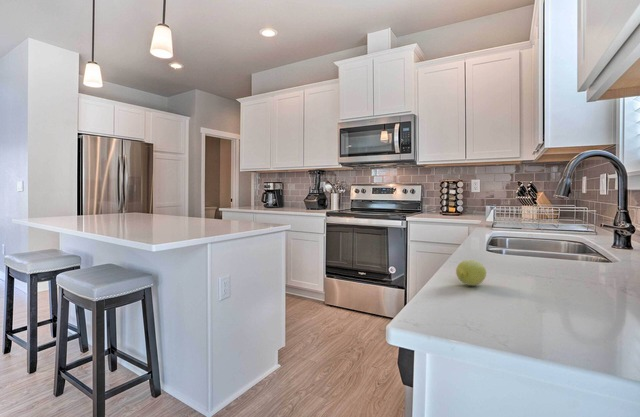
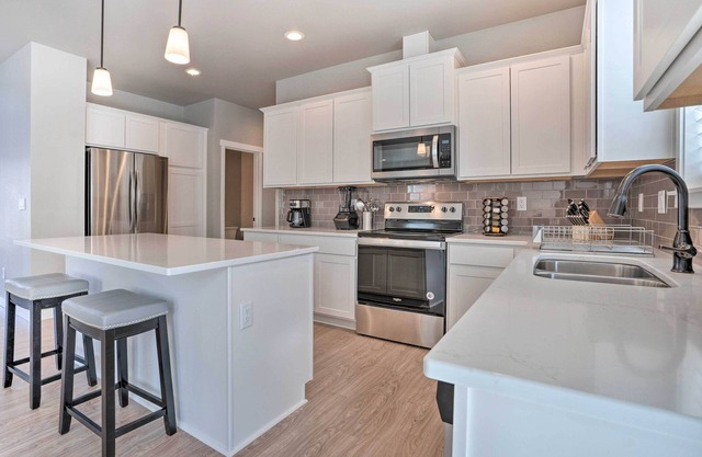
- fruit (471, 272)
